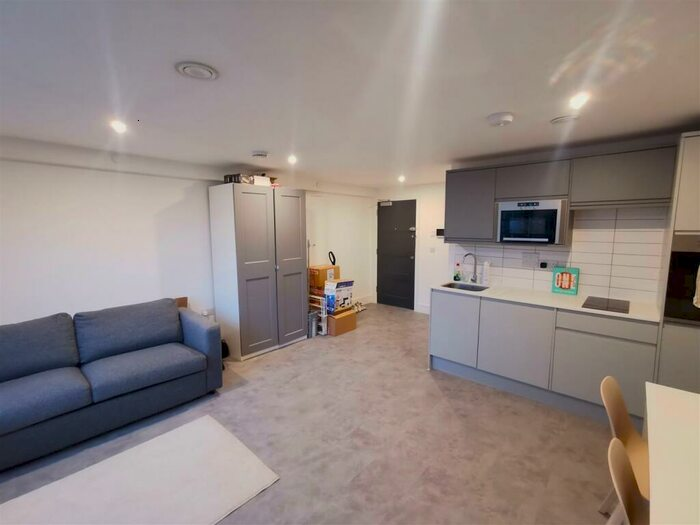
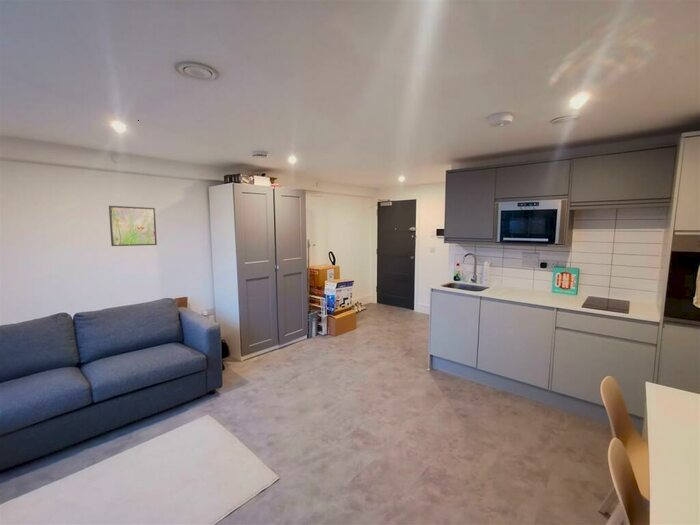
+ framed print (133, 226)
